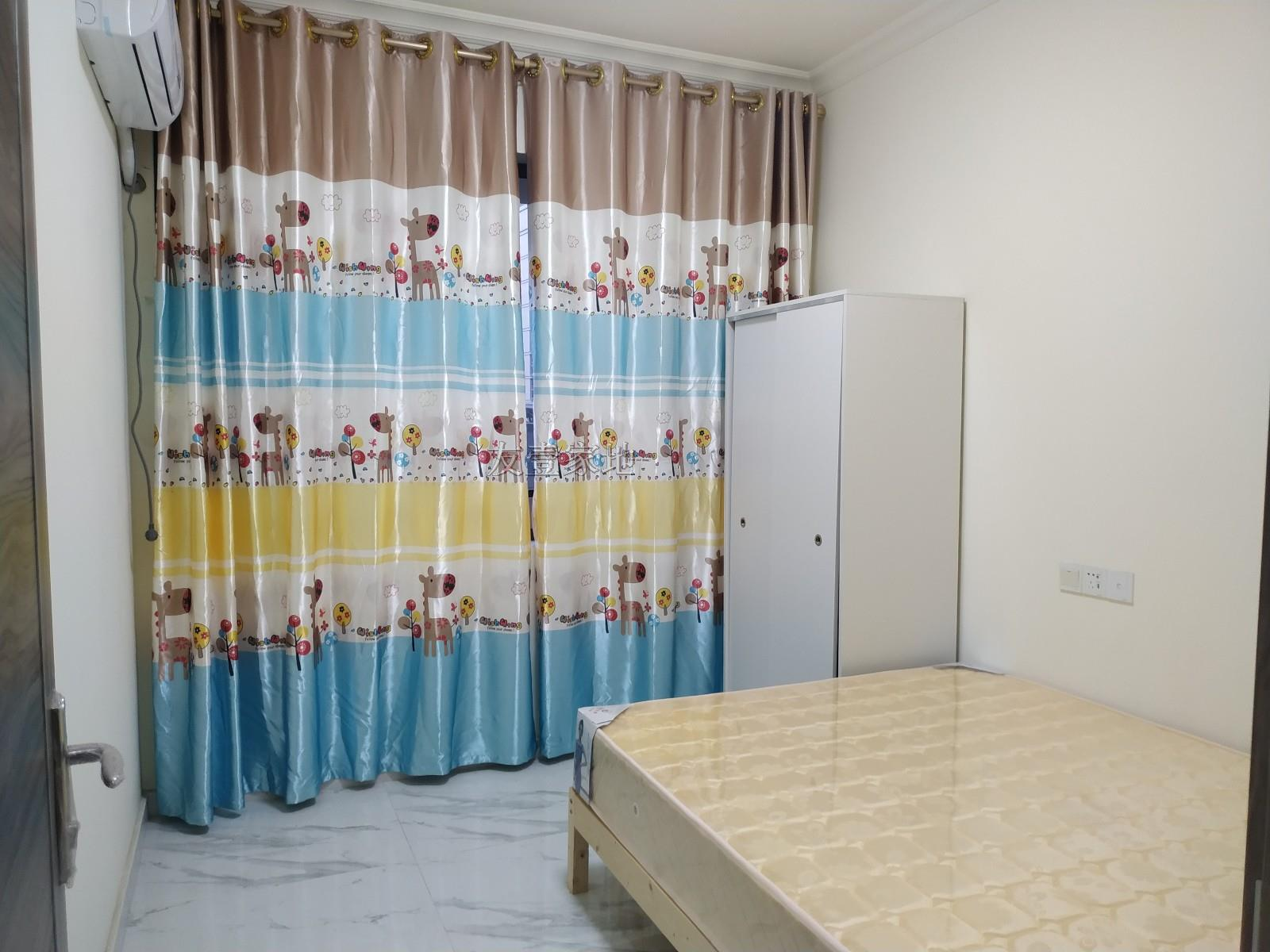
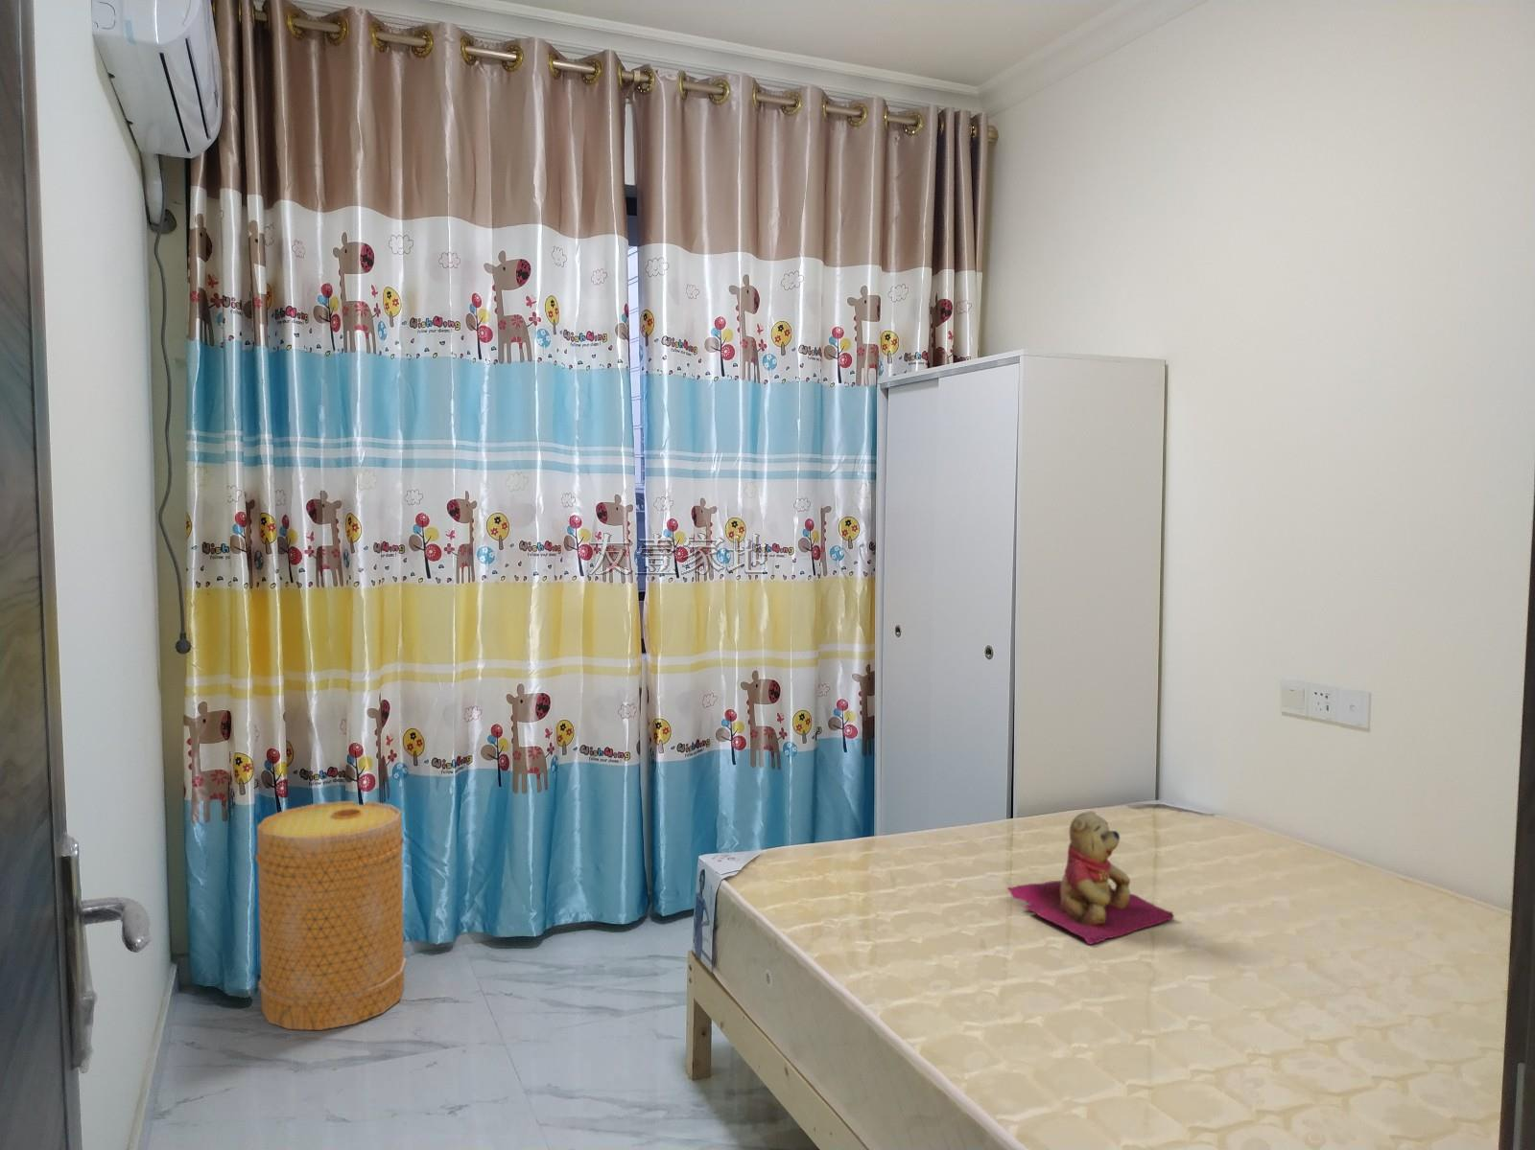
+ teddy bear (1089, 864)
+ basket (332, 908)
